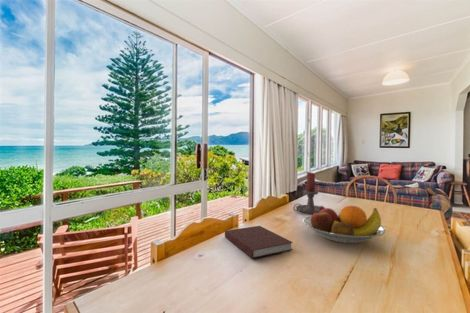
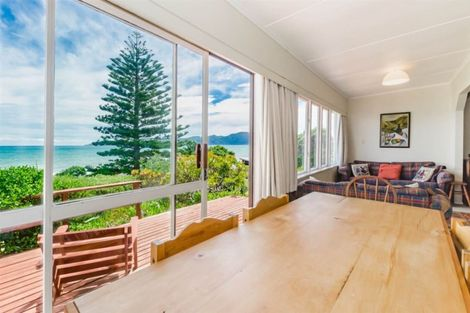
- notebook (256, 239)
- candle holder (307, 191)
- fruit bowl (341, 220)
